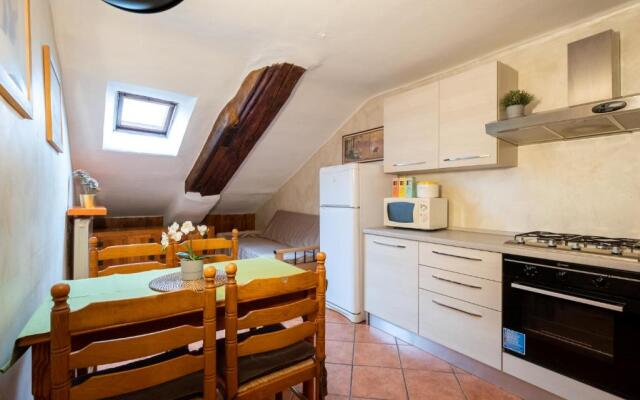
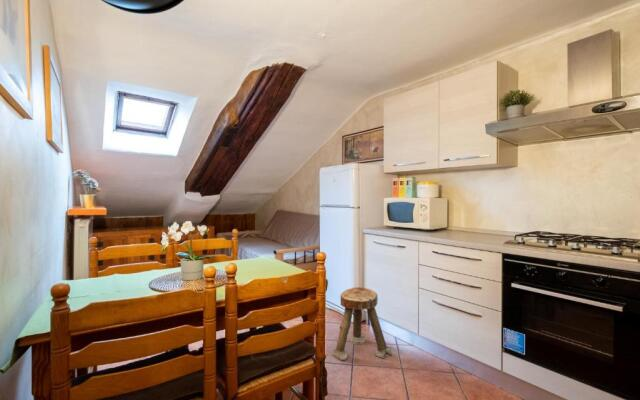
+ stool (358, 321)
